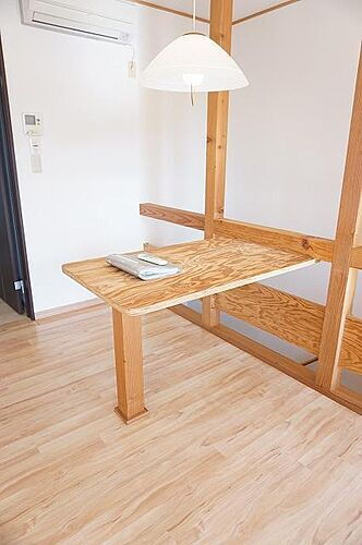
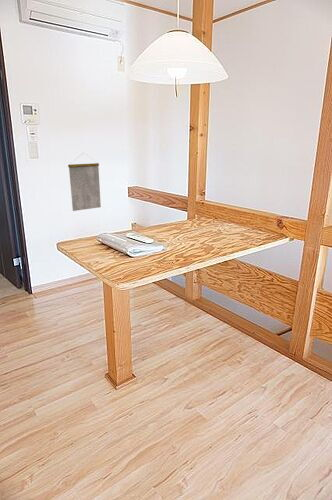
+ calendar (85, 181)
